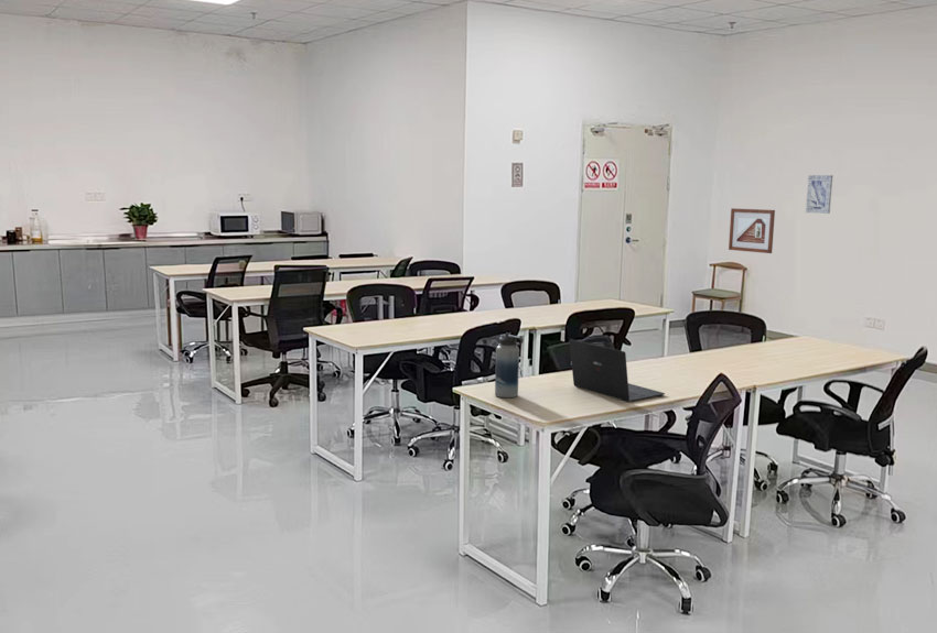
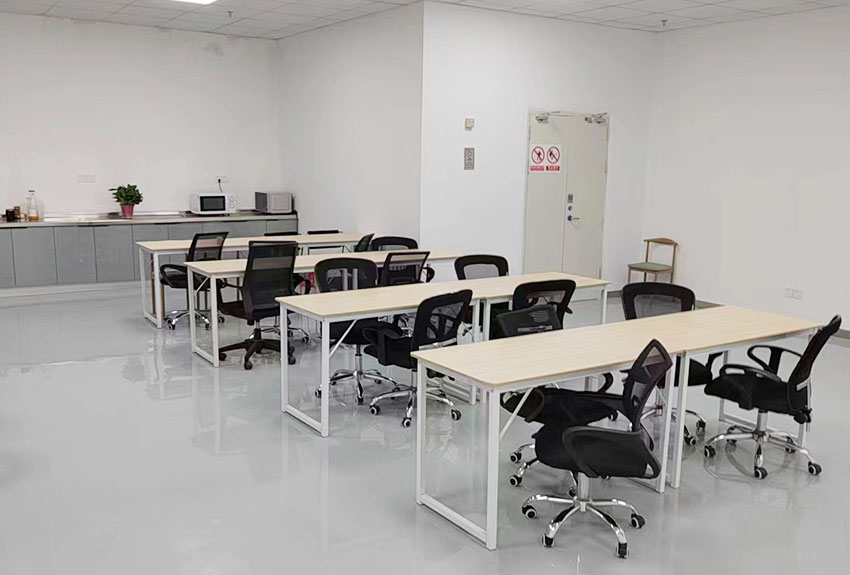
- water bottle (508, 364)
- wall art (819, 194)
- picture frame (751, 230)
- laptop (616, 367)
